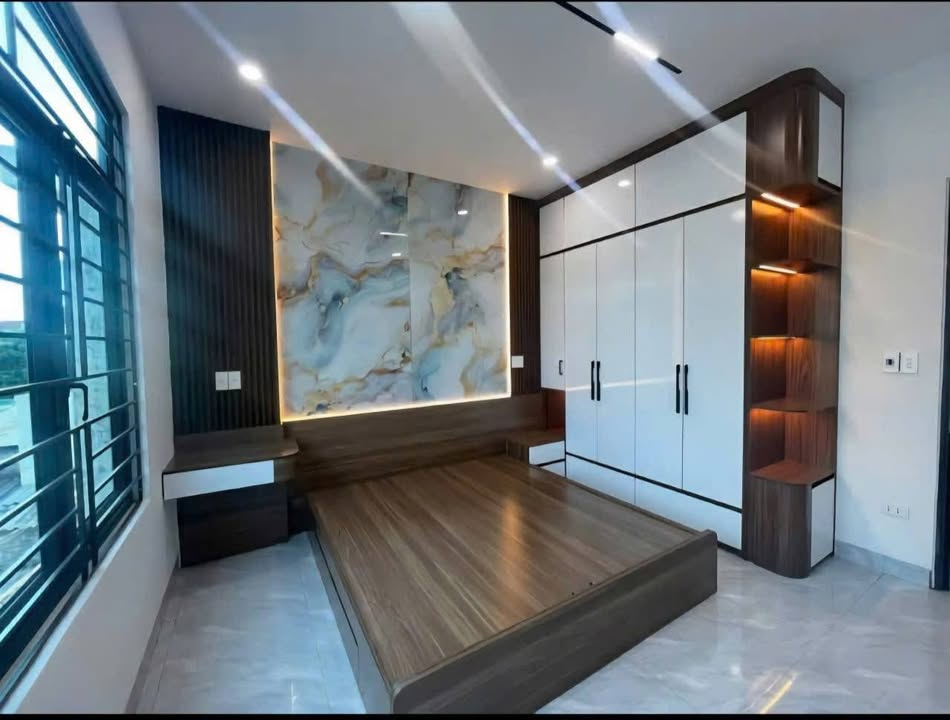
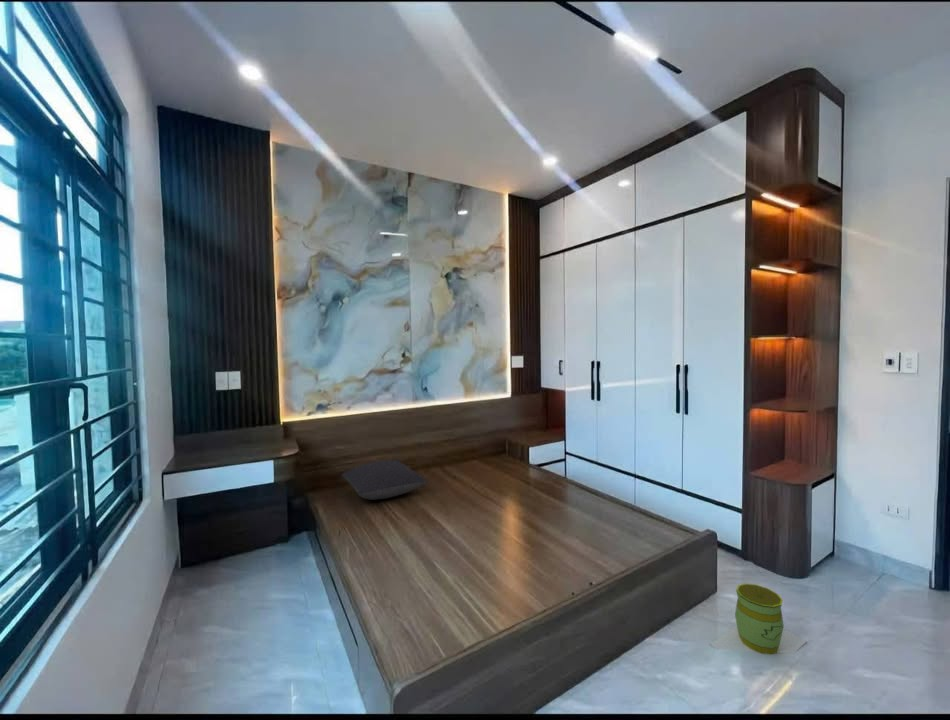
+ pillow (384, 479)
+ trash can (758, 615)
